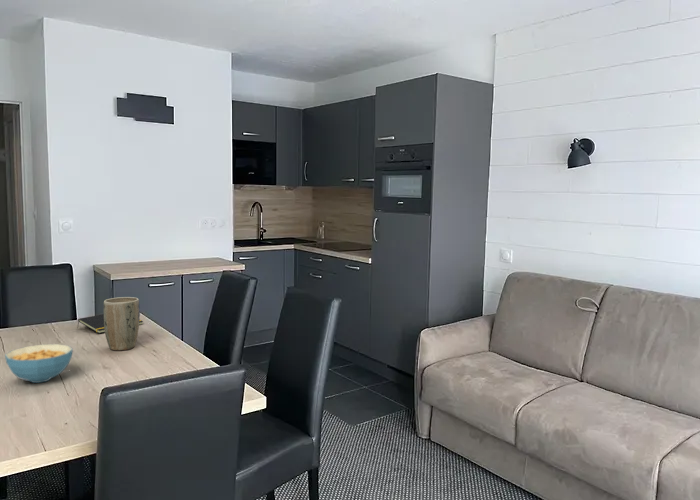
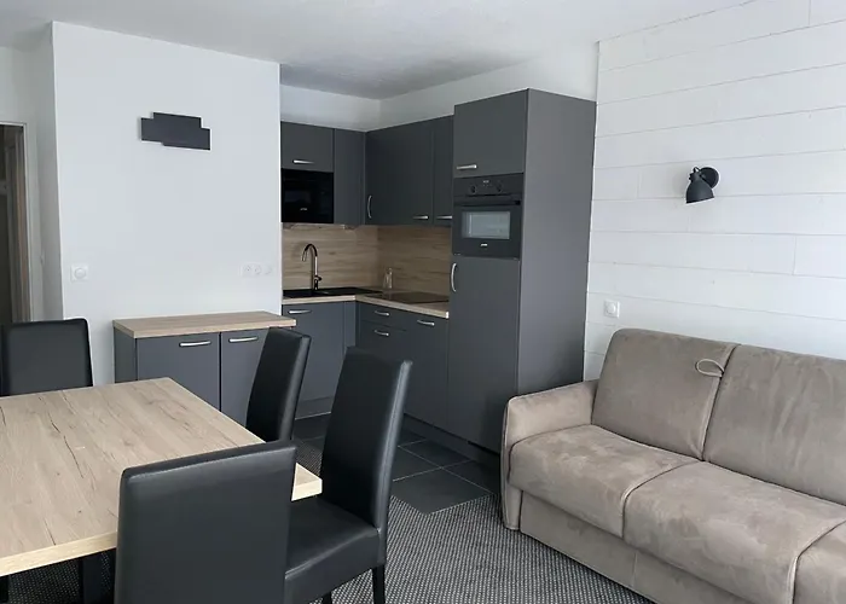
- cereal bowl (40, 365)
- plant pot (122, 323)
- notepad (103, 321)
